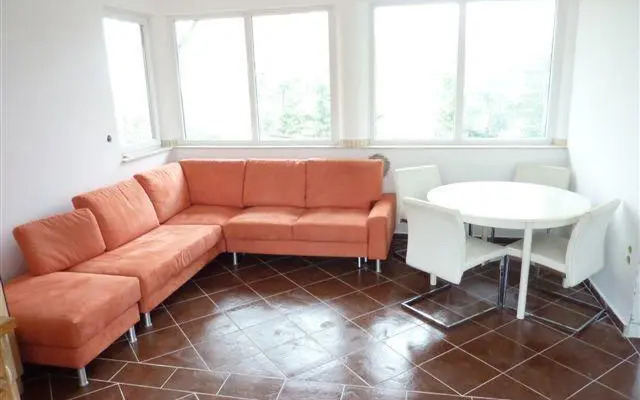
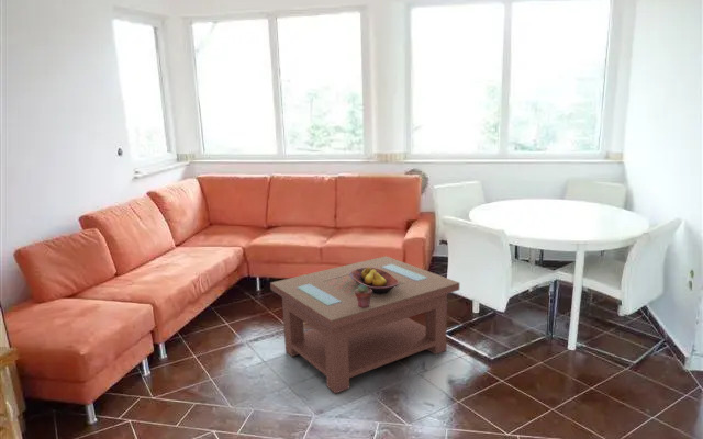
+ potted succulent (364, 294)
+ coffee table (364, 316)
+ fruit bowl (373, 278)
